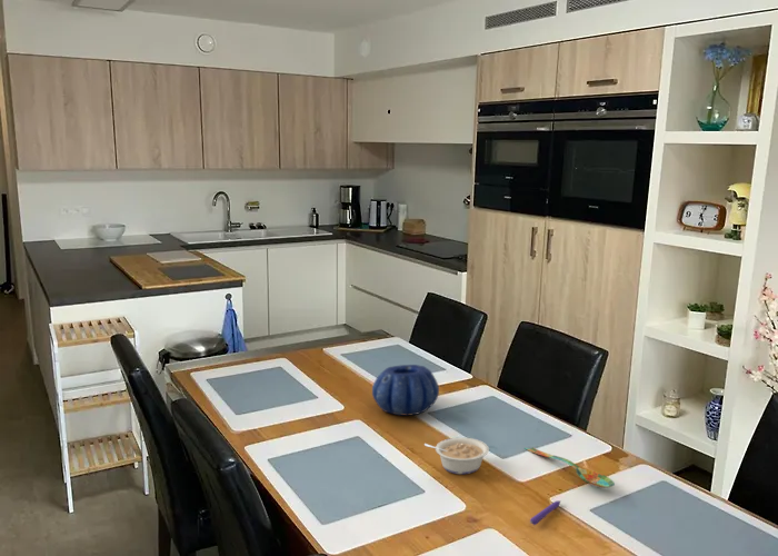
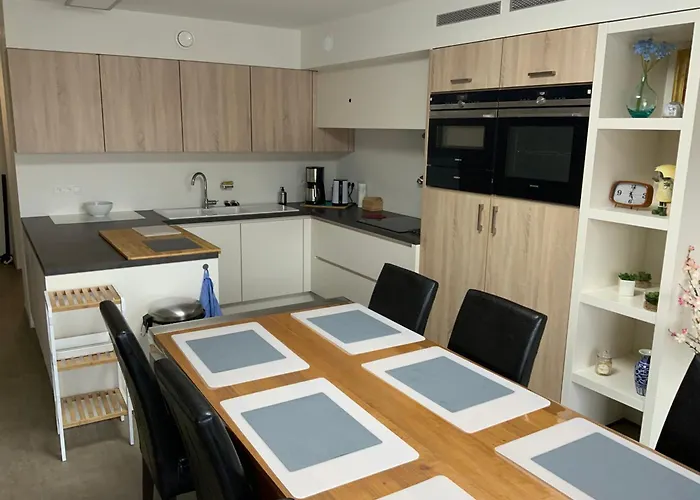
- decorative bowl (405, 388)
- pen (546, 510)
- spoon (567, 463)
- legume (459, 456)
